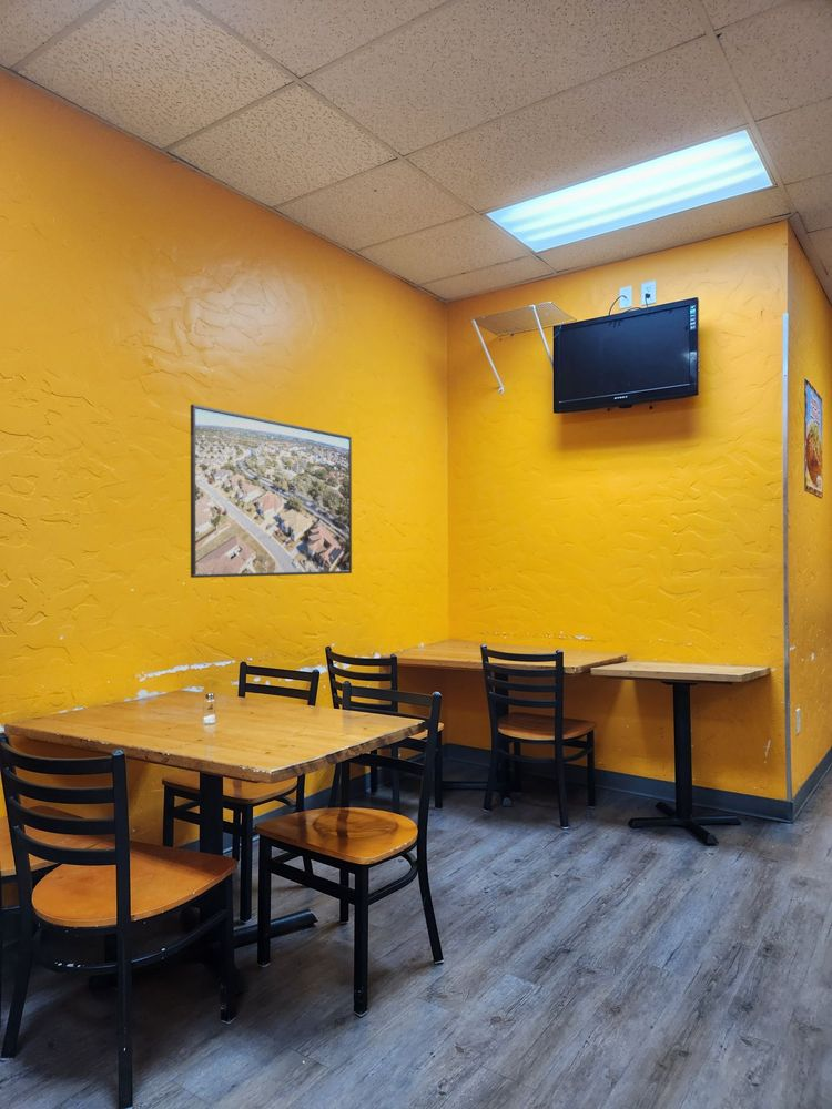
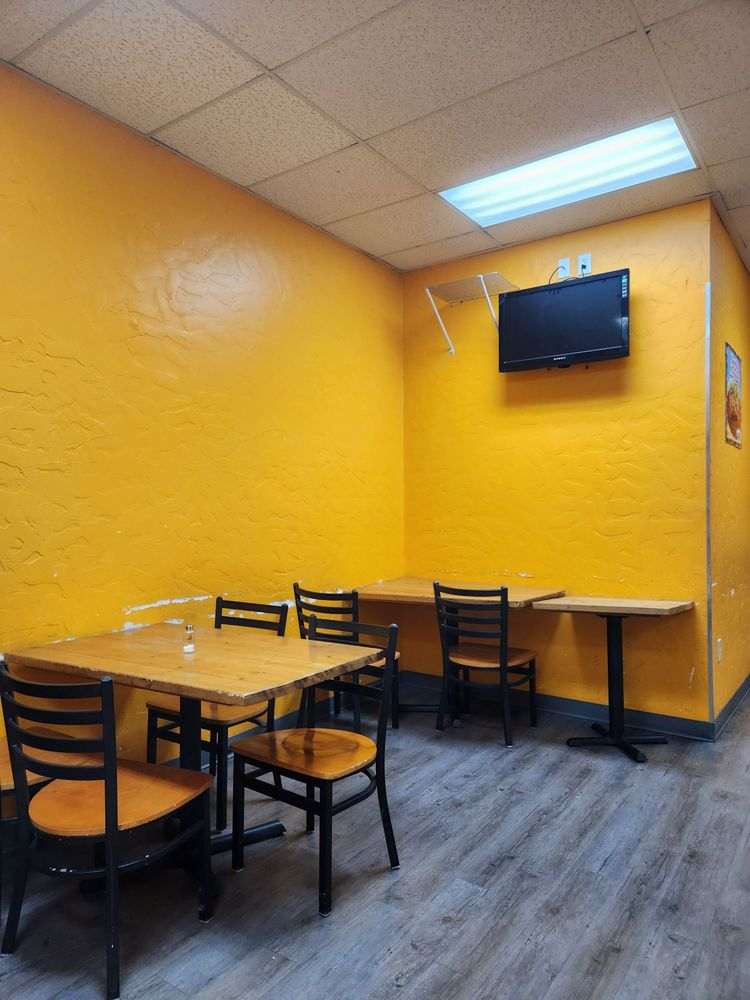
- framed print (280, 498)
